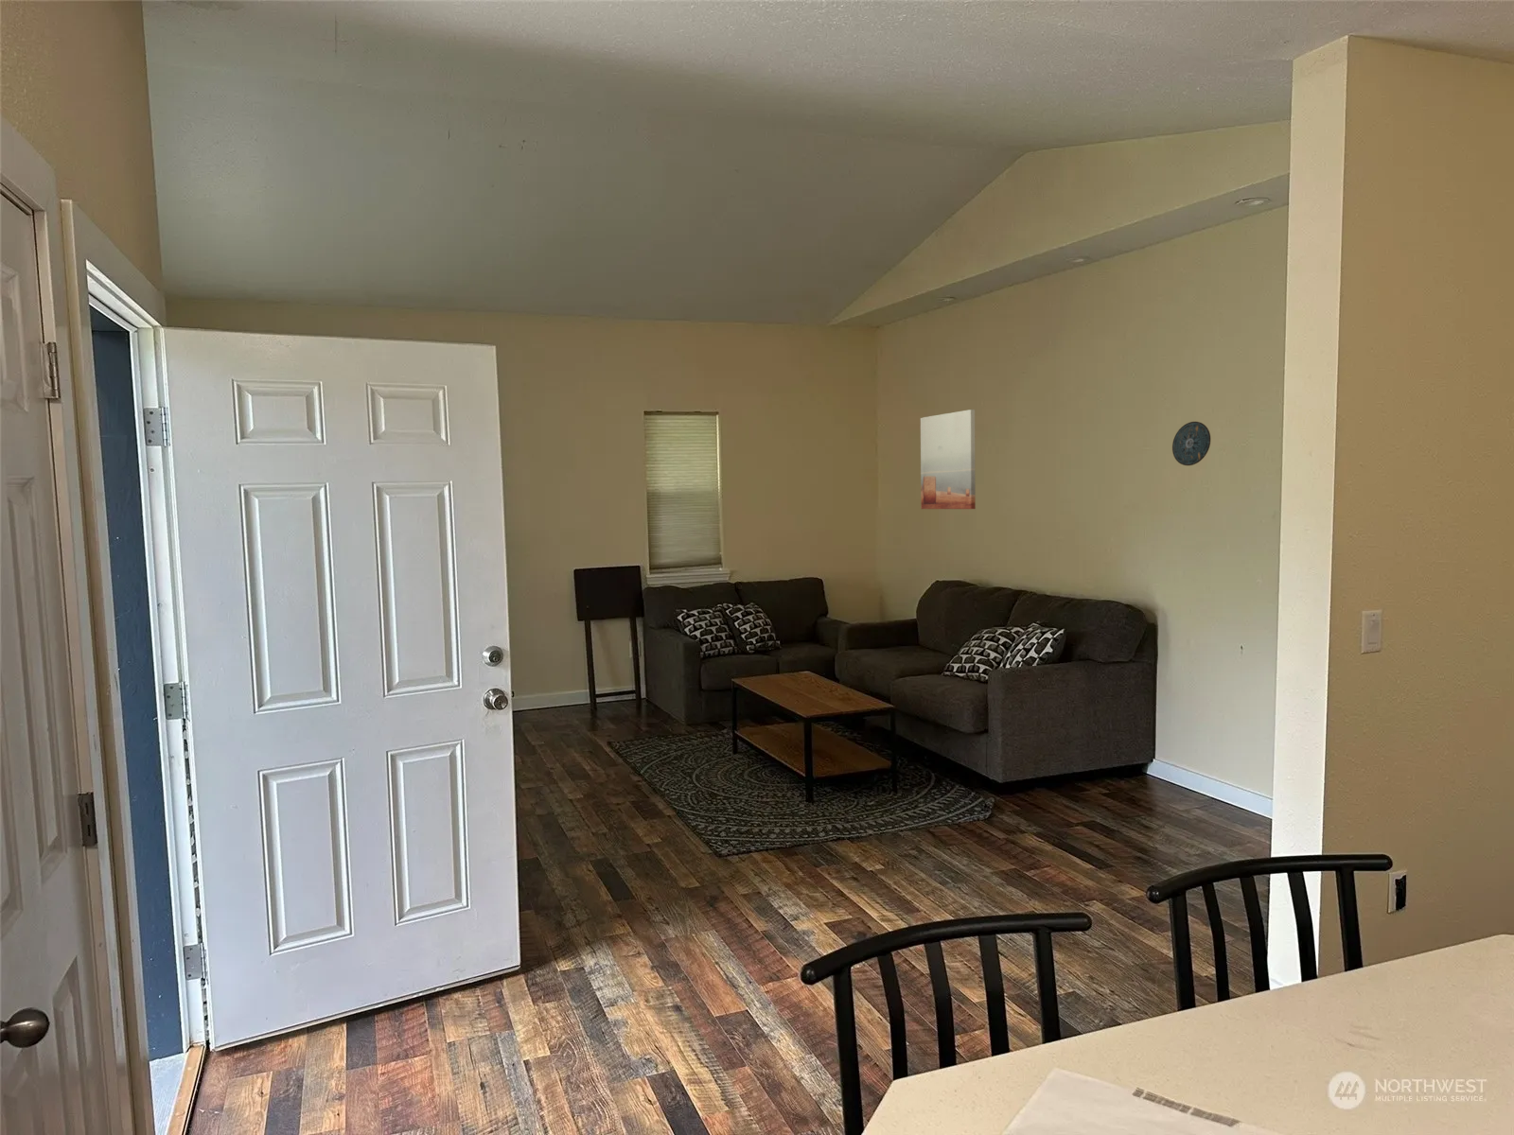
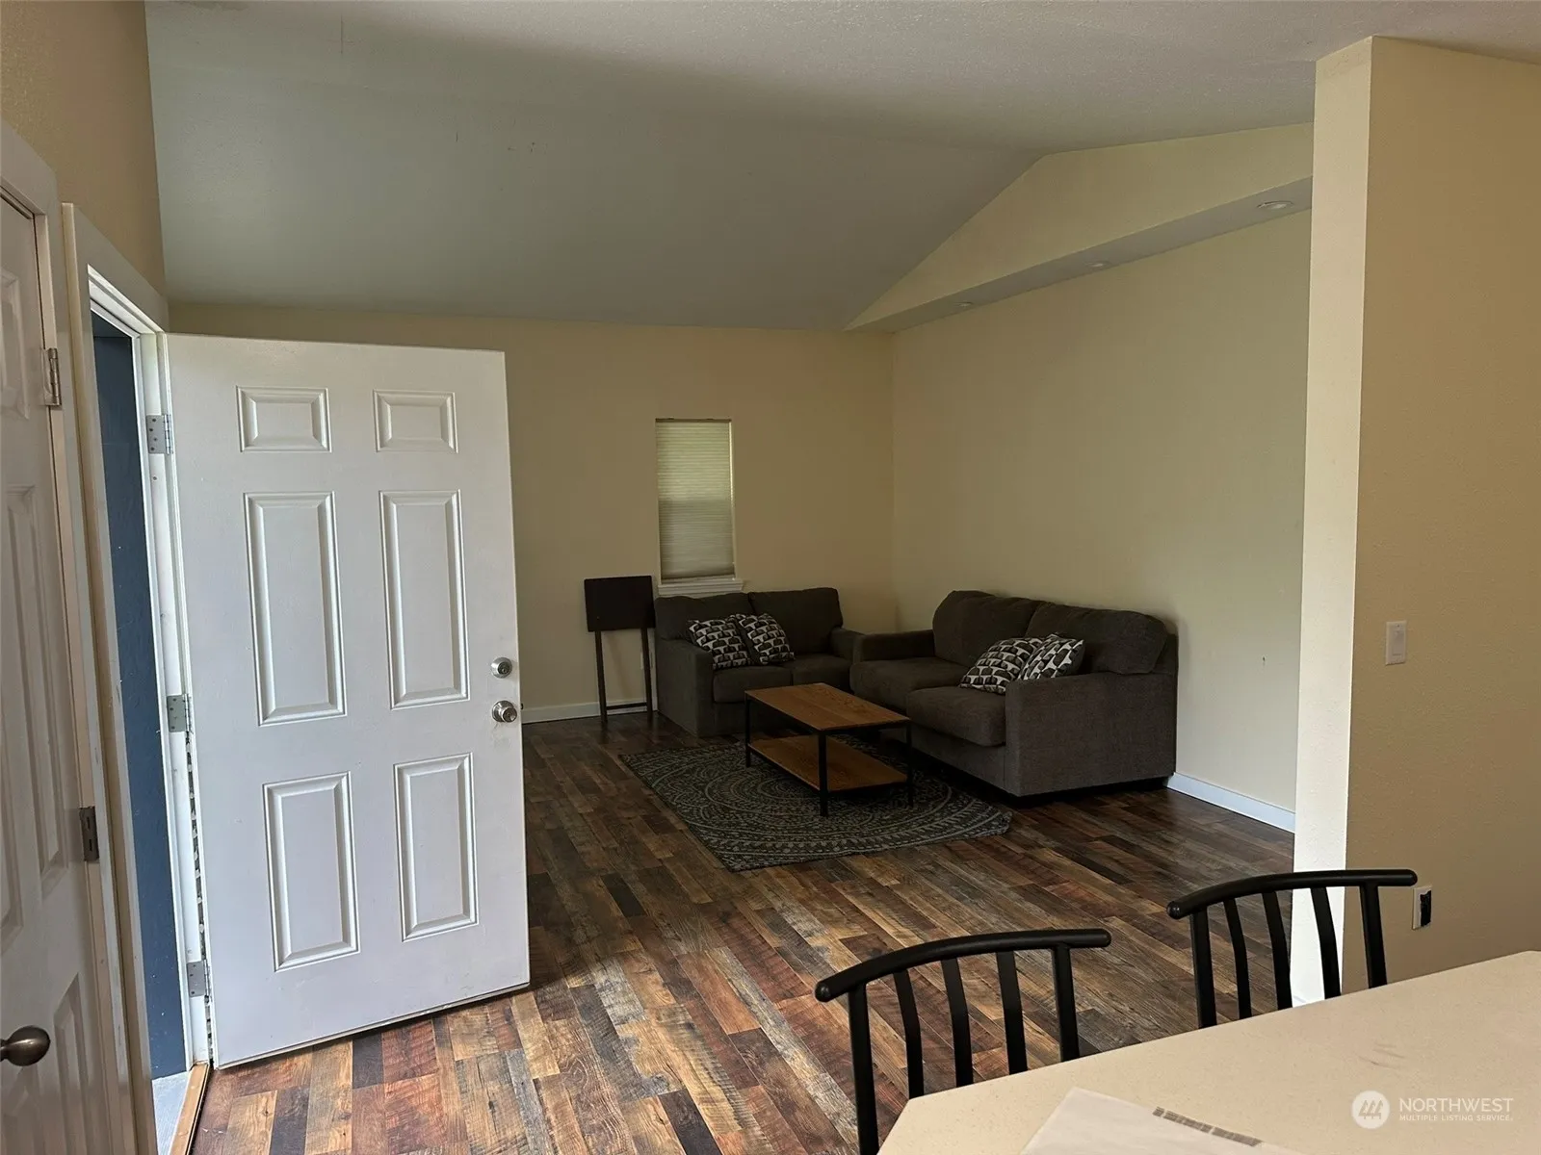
- compass (1191, 442)
- wall art (947, 461)
